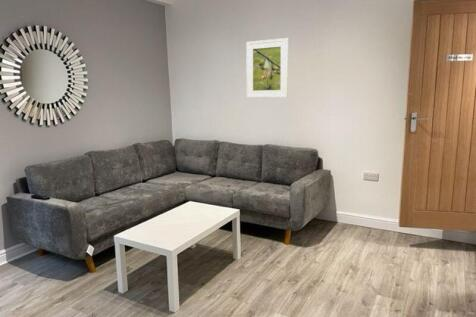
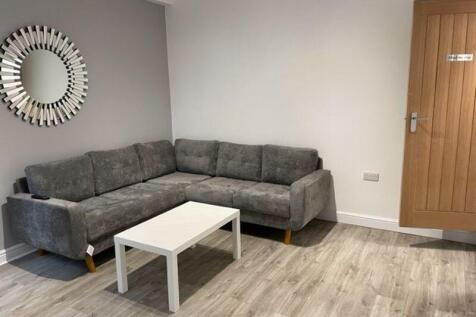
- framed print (266, 69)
